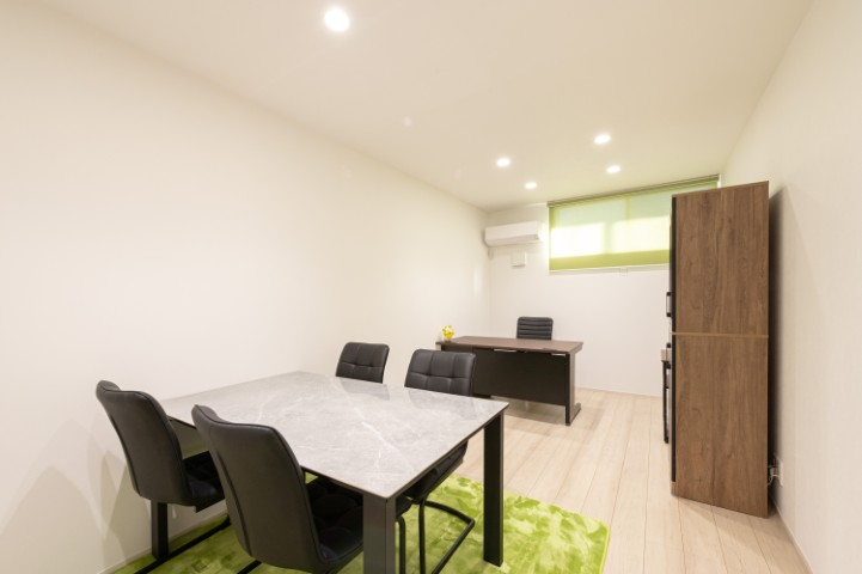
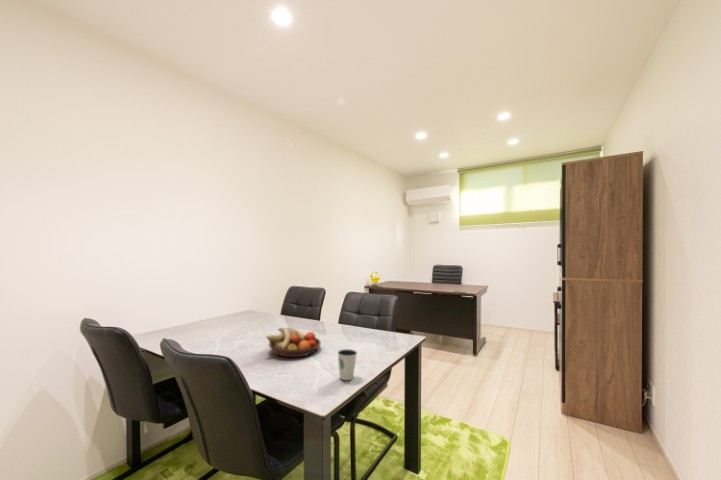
+ fruit bowl (295, 339)
+ dixie cup (346, 365)
